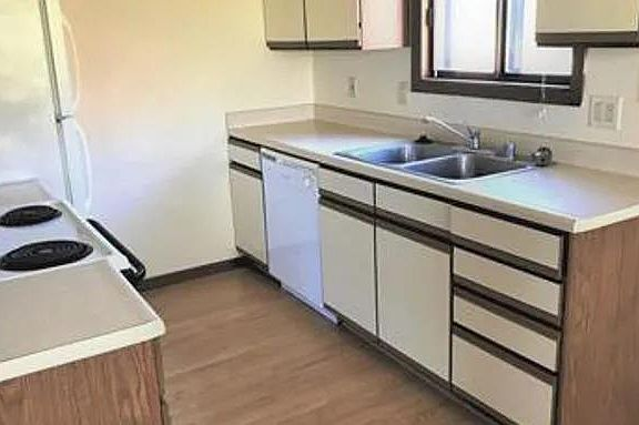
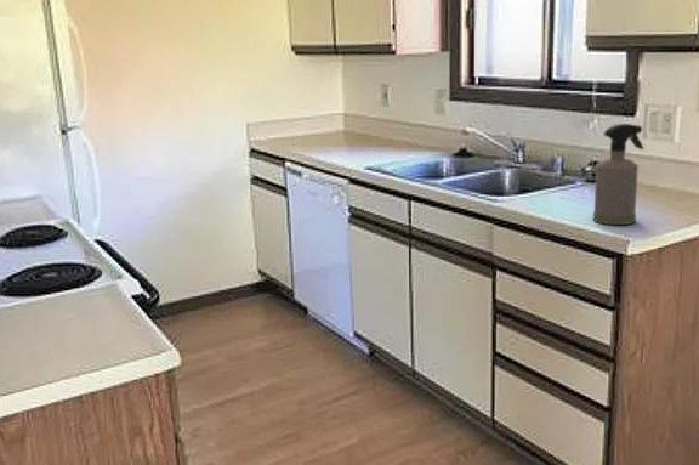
+ spray bottle (619, 172)
